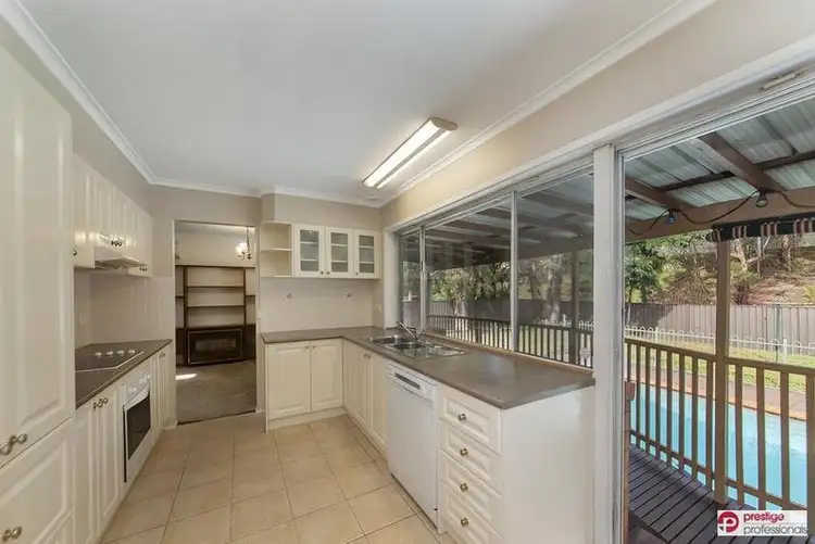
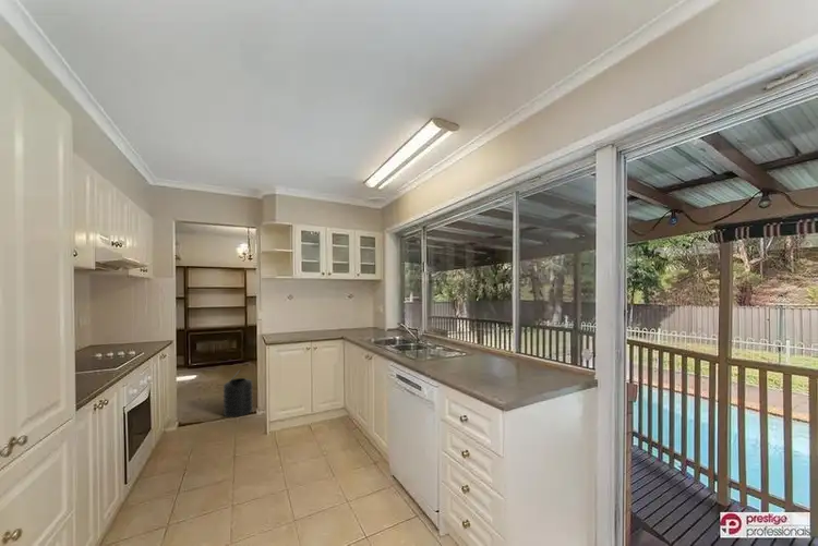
+ trash can (238, 390)
